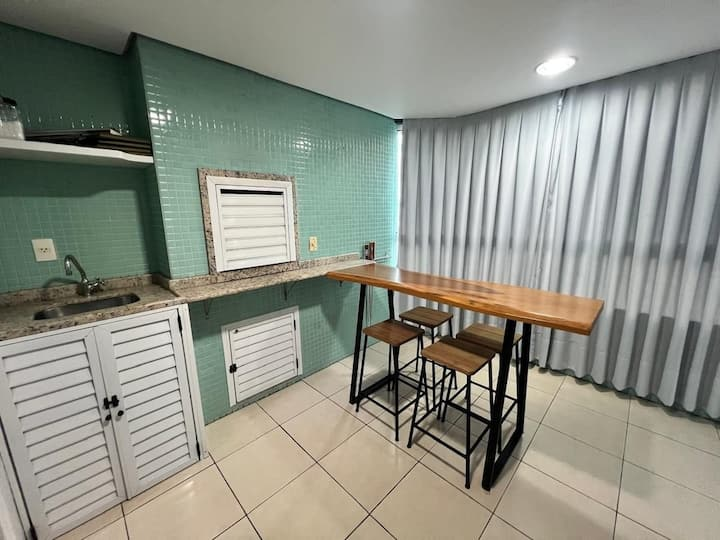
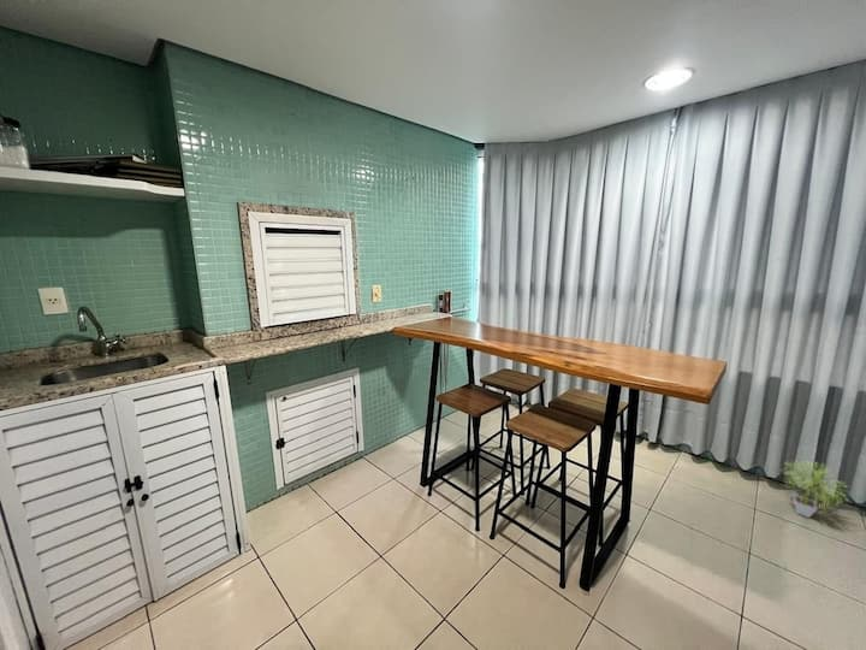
+ potted plant (811, 485)
